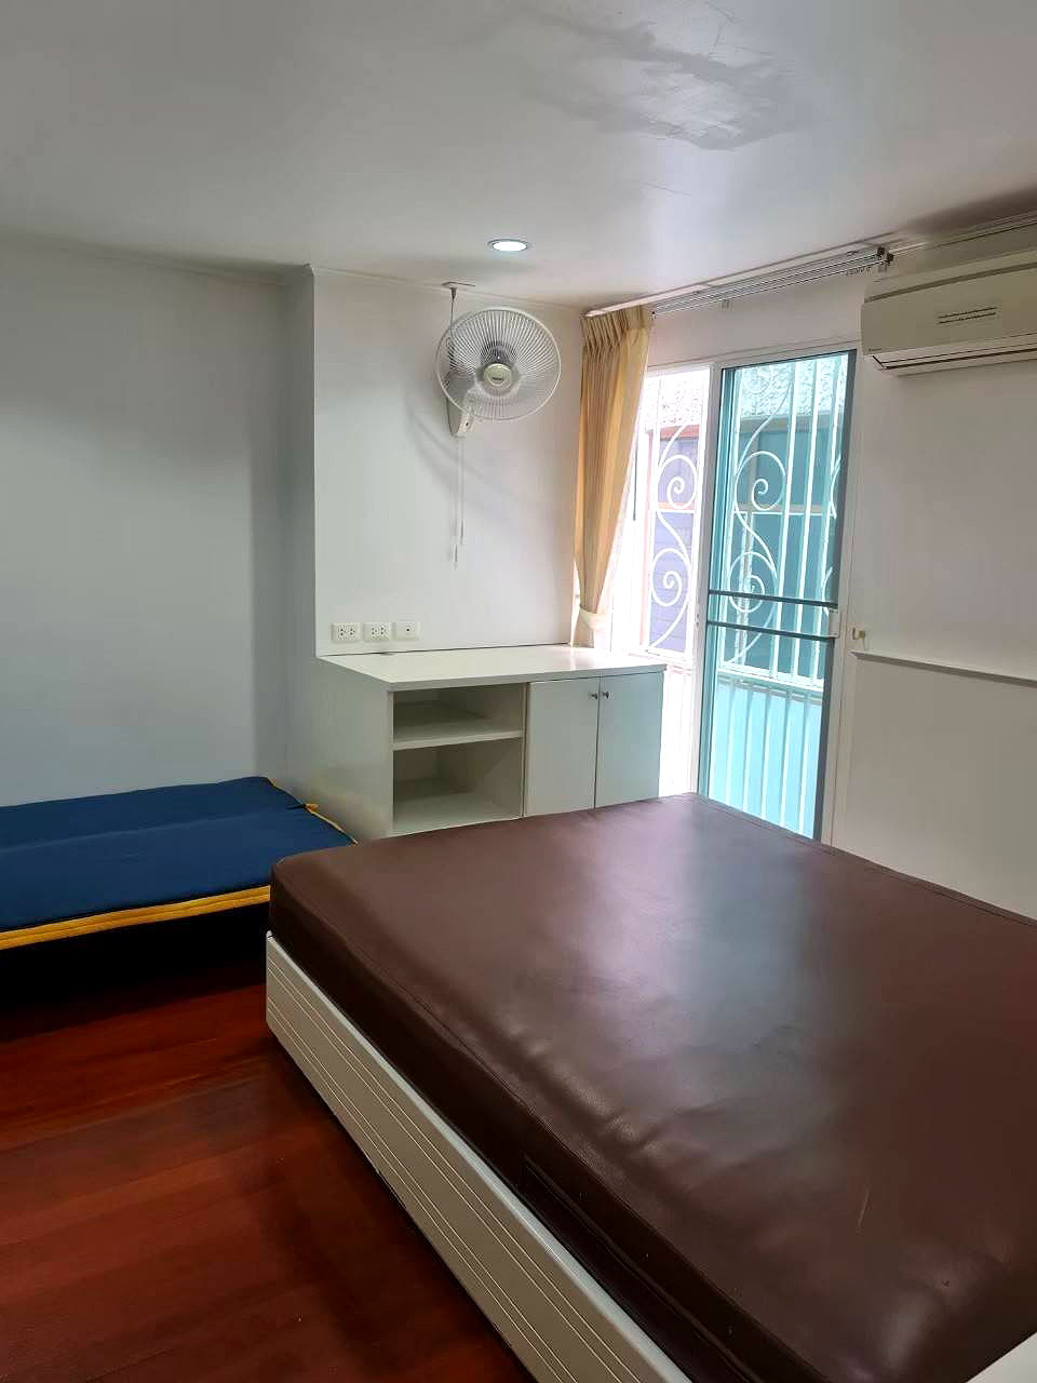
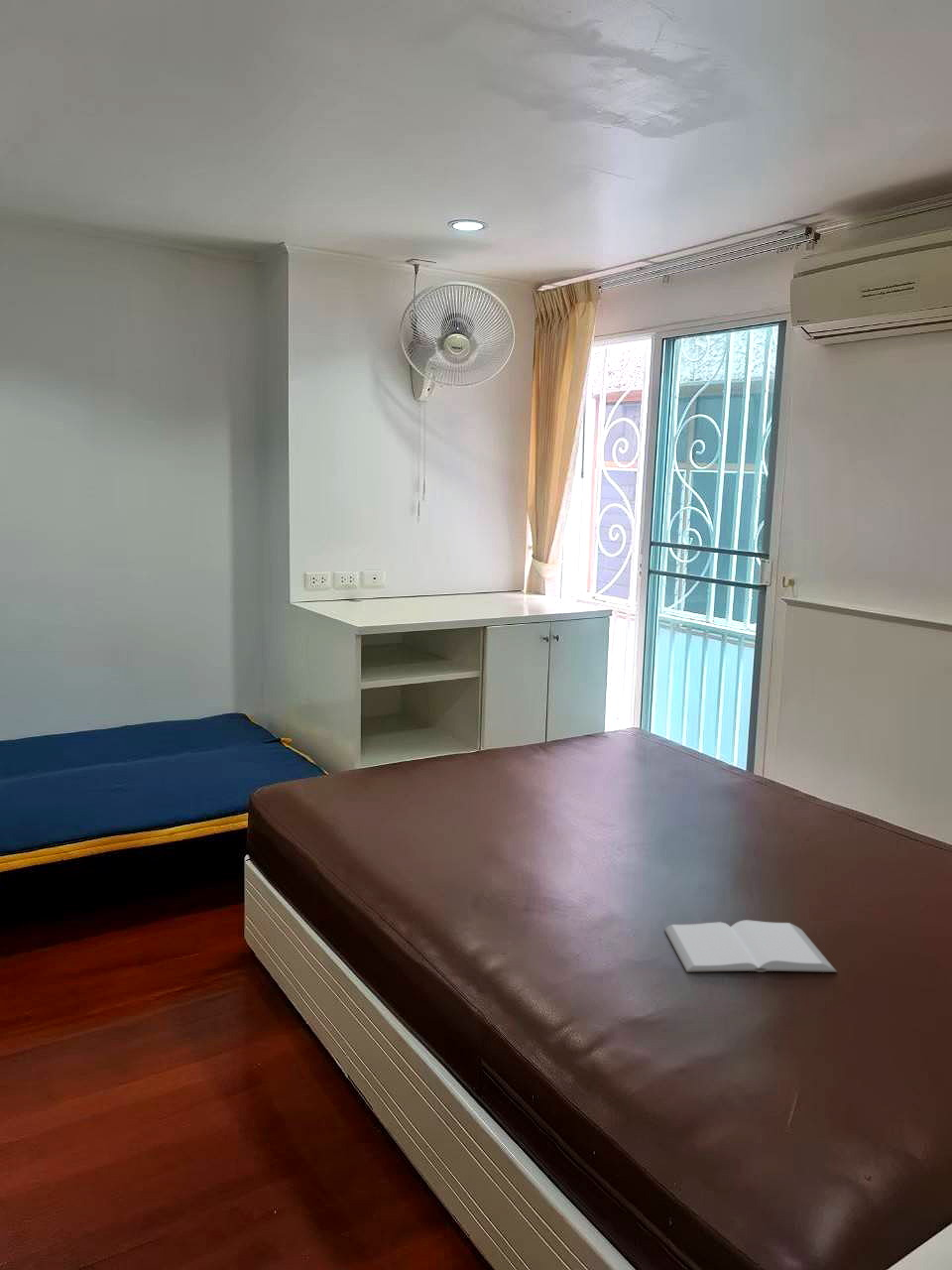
+ book (747, 945)
